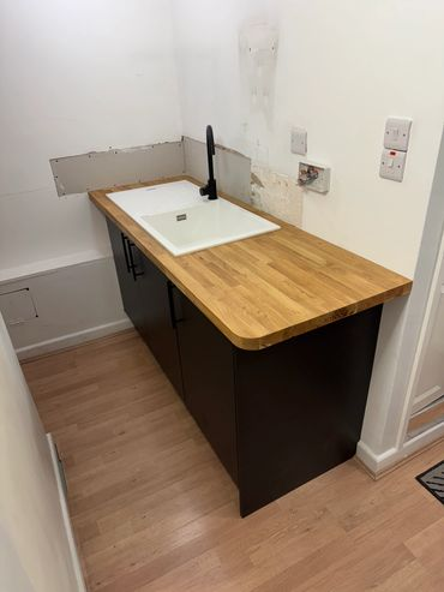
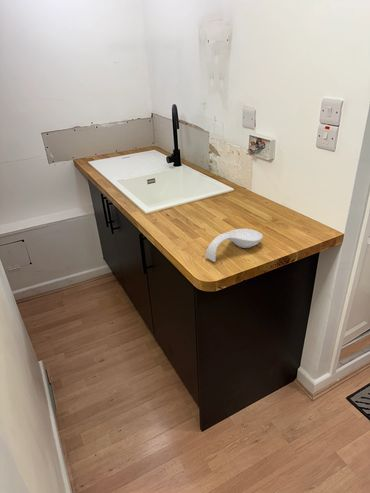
+ spoon rest (234, 240)
